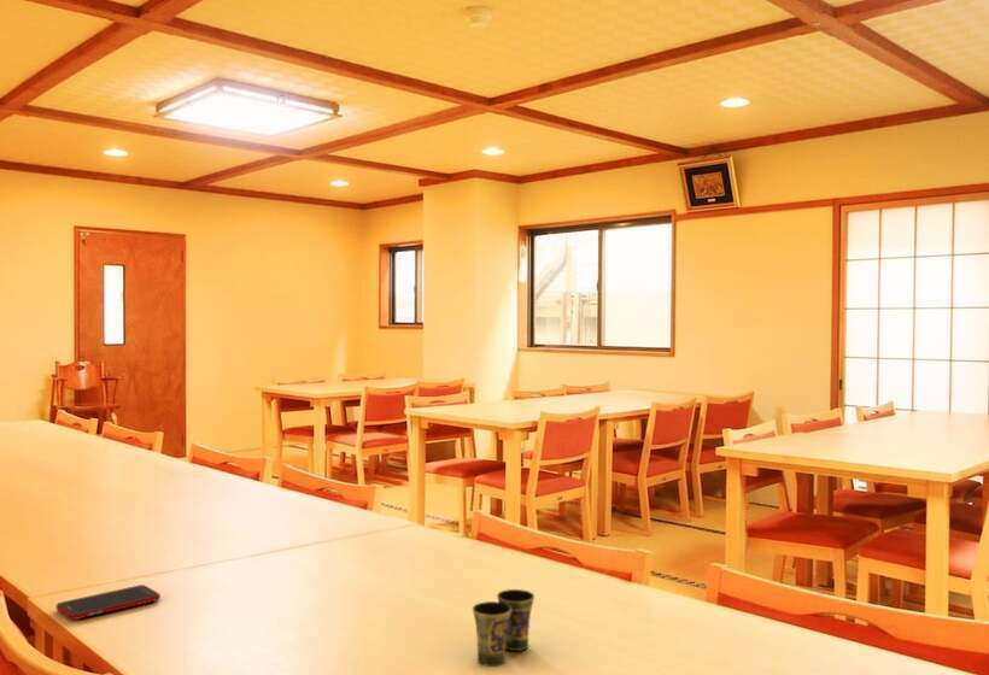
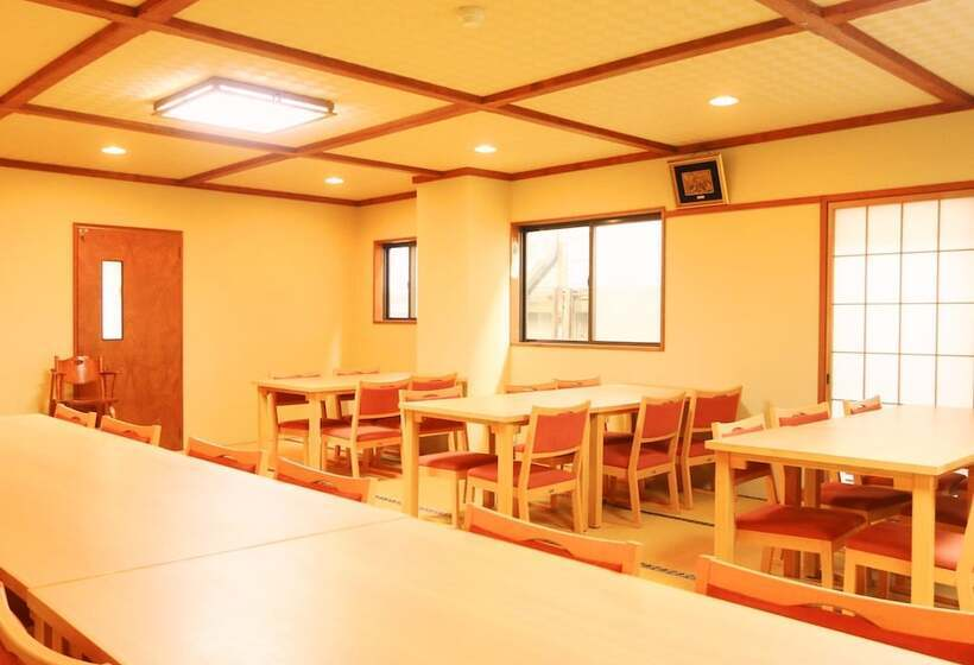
- cell phone (109, 601)
- cup (503, 627)
